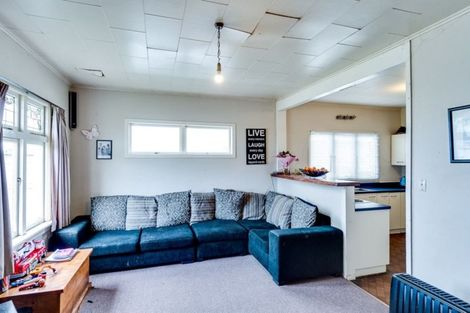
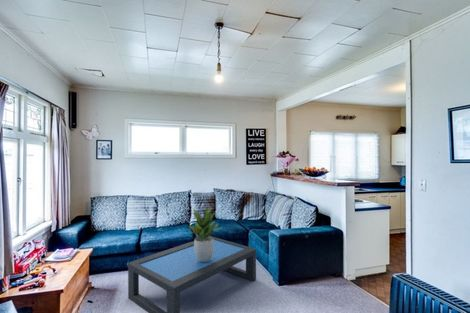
+ coffee table (196, 271)
+ potted plant (202, 232)
